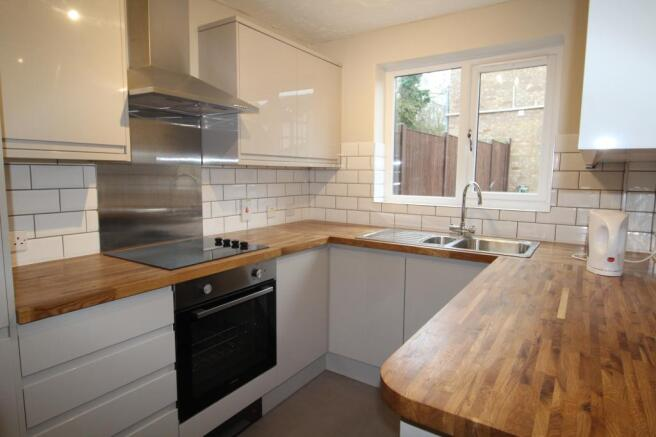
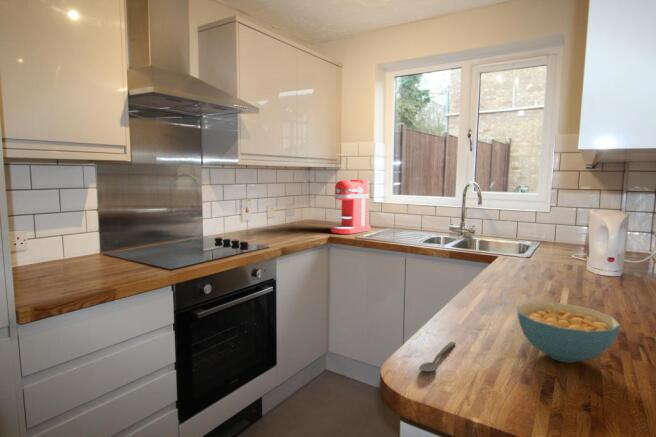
+ coffee maker (351, 205)
+ spoon (439, 355)
+ cereal bowl (563, 335)
